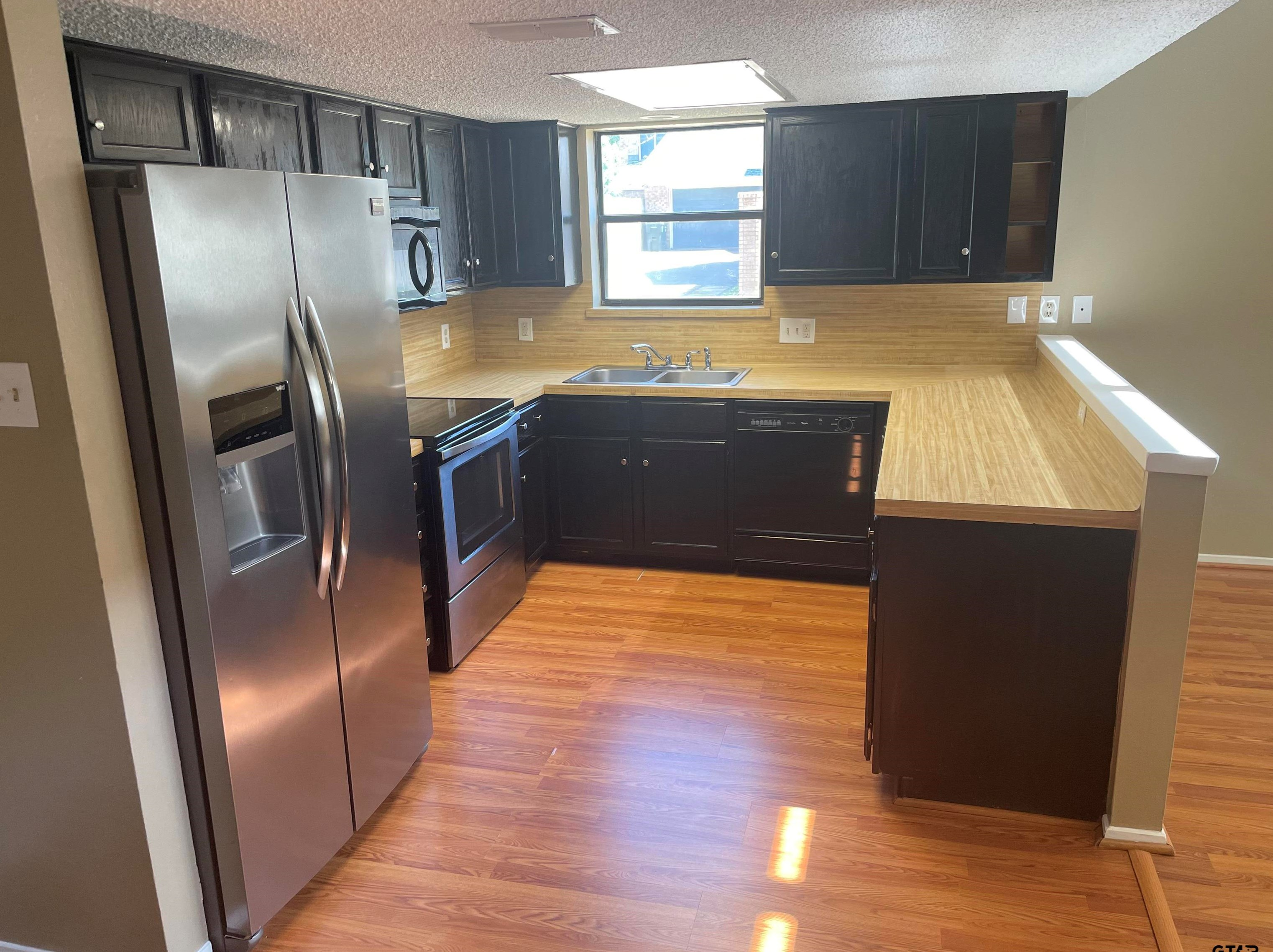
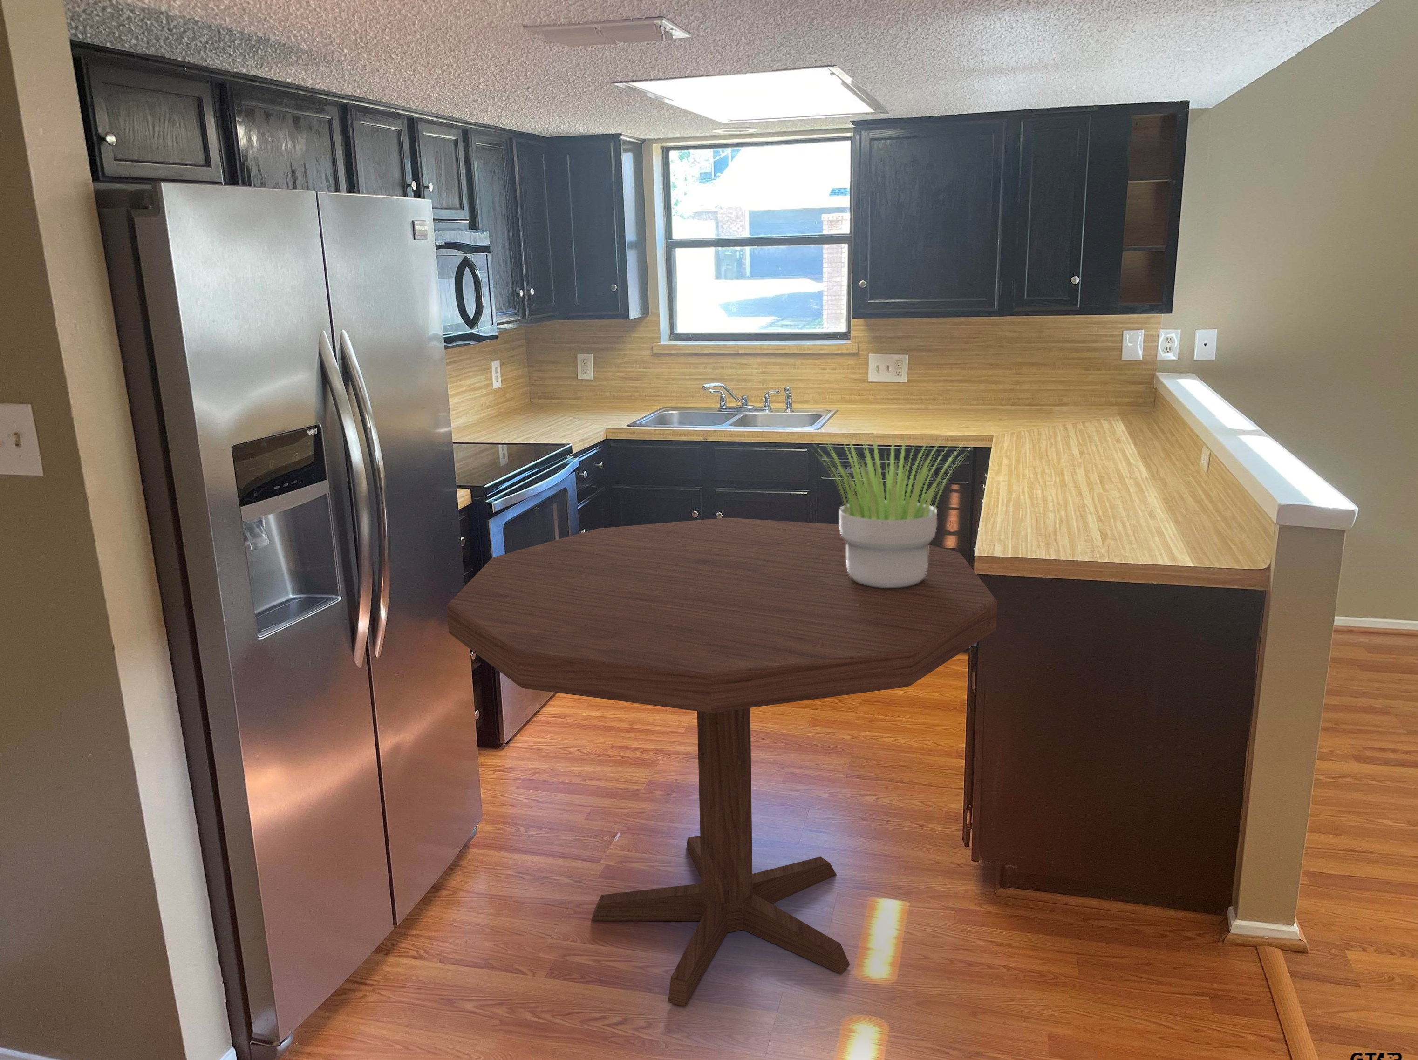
+ dining table (724, 753)
+ potted plant (889, 512)
